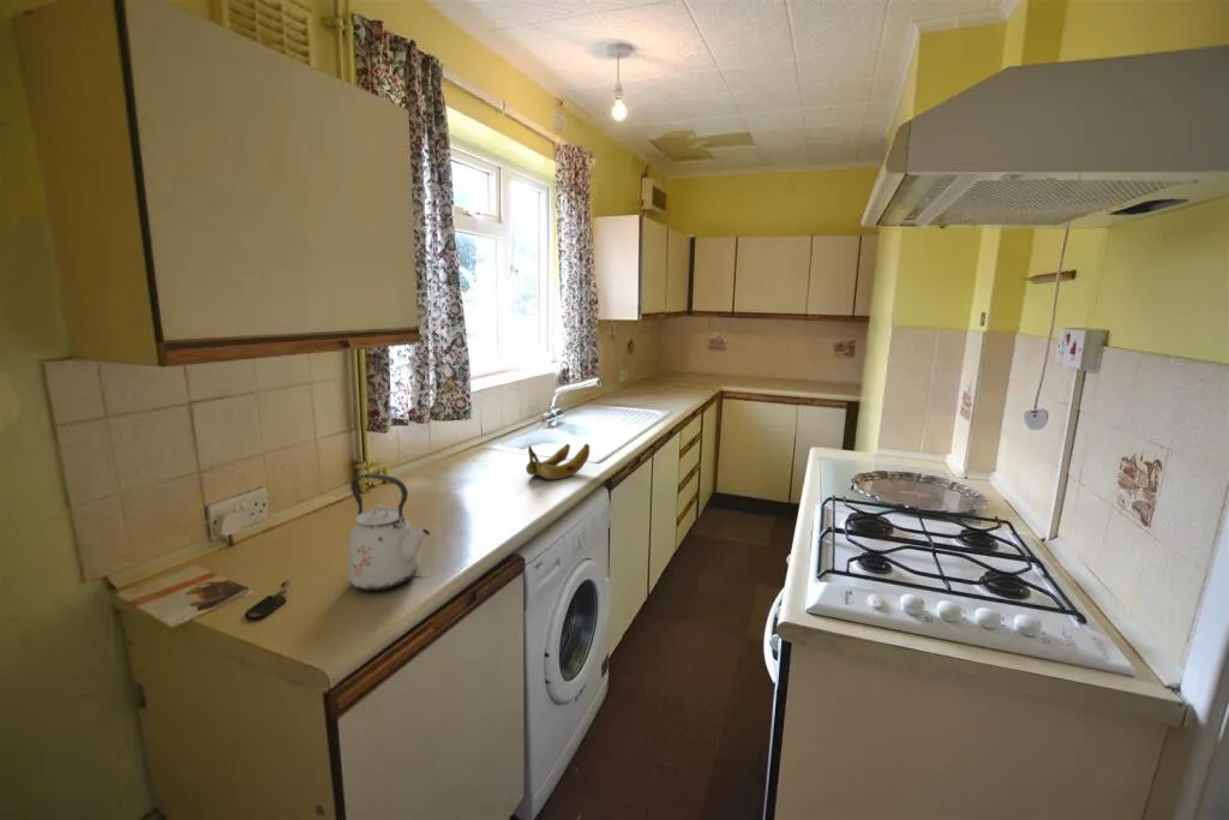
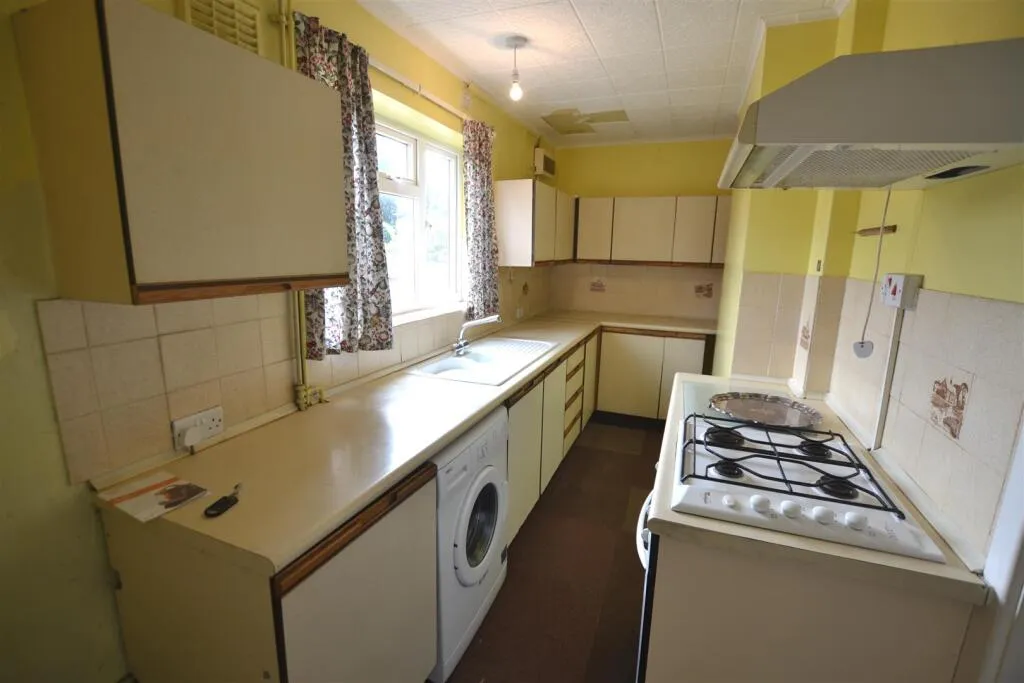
- kettle (391, 529)
- banana (558, 456)
